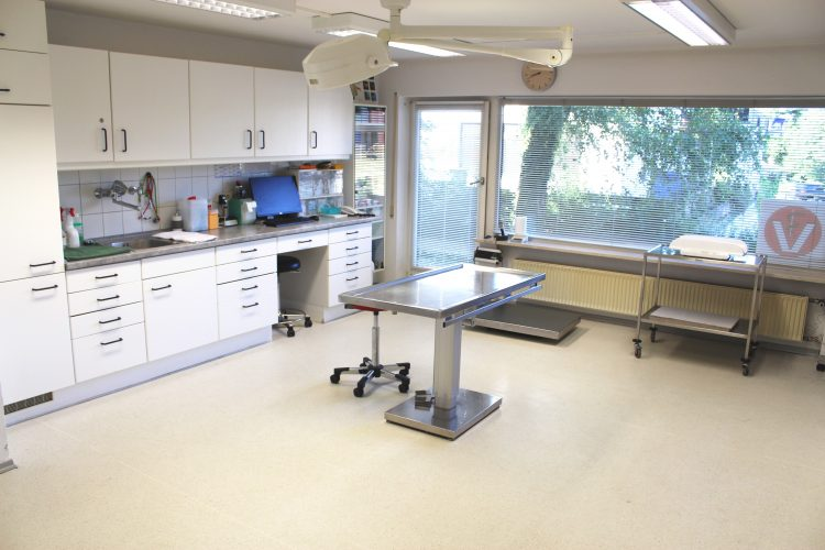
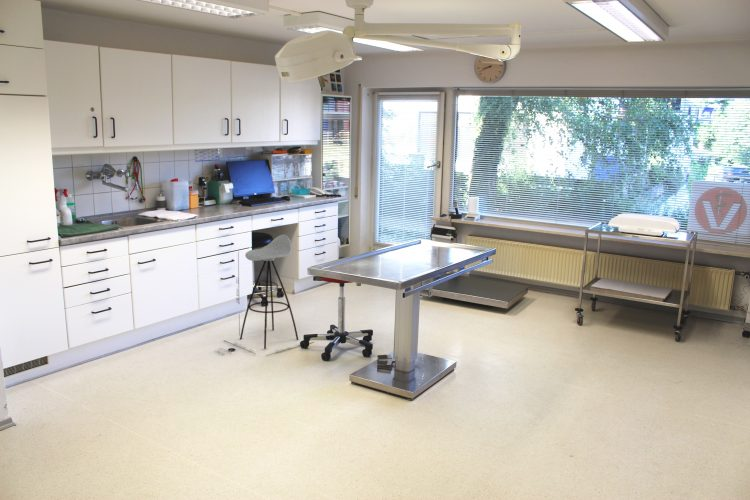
+ stool (254, 290)
